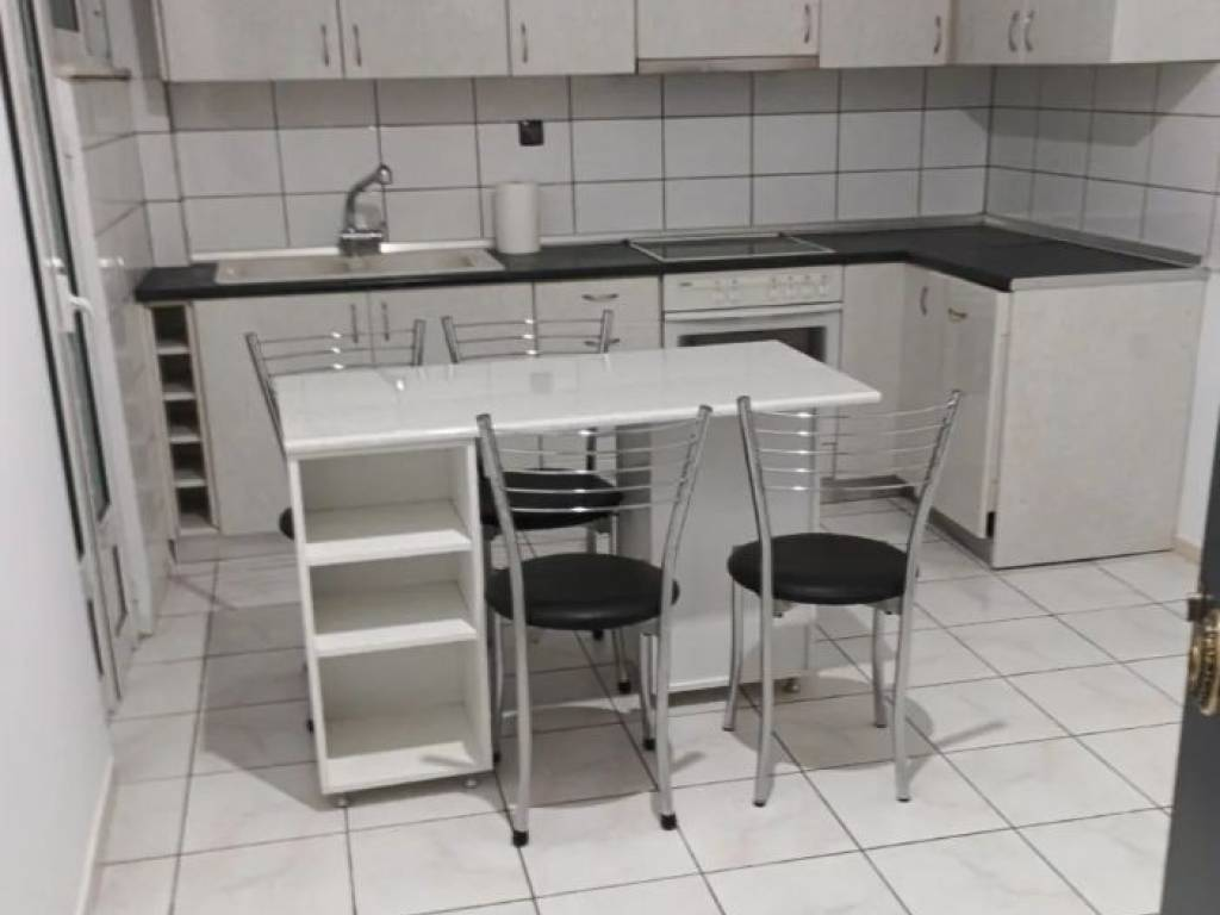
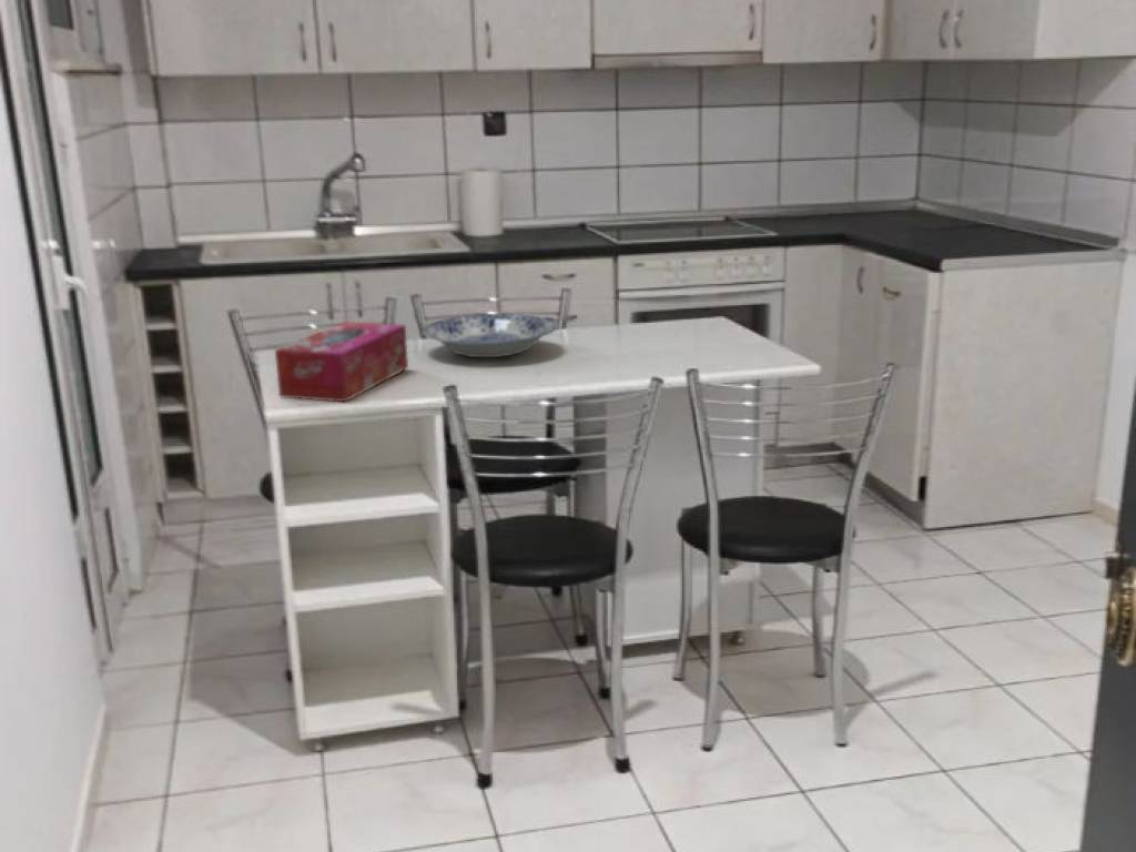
+ plate (489, 338)
+ tissue box (344, 359)
